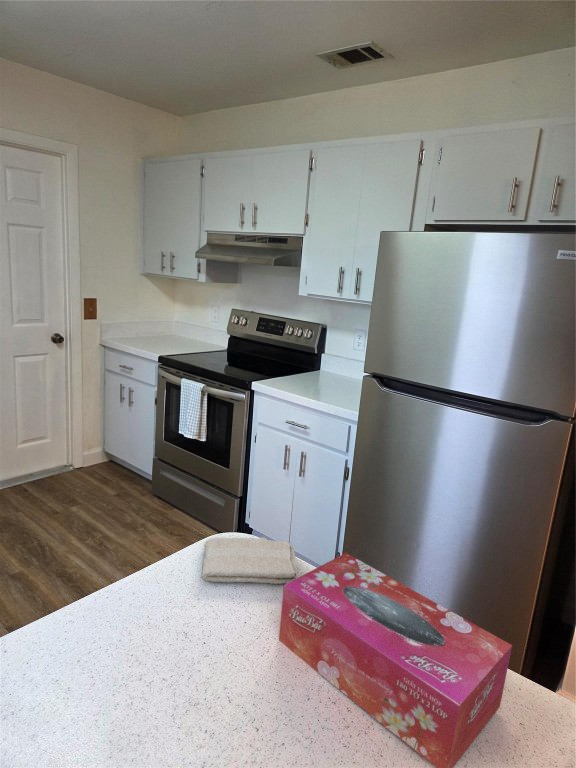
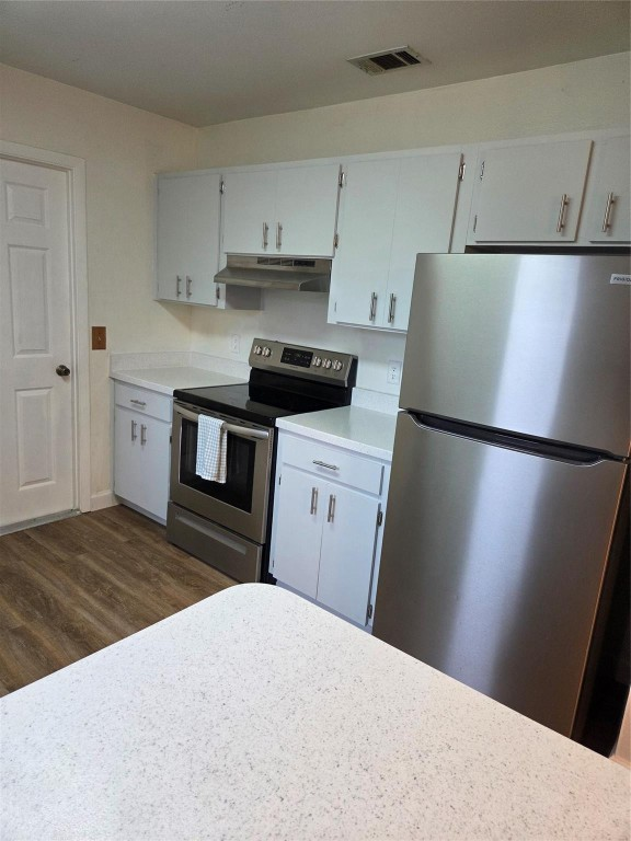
- tissue box (386, 643)
- washcloth (250, 559)
